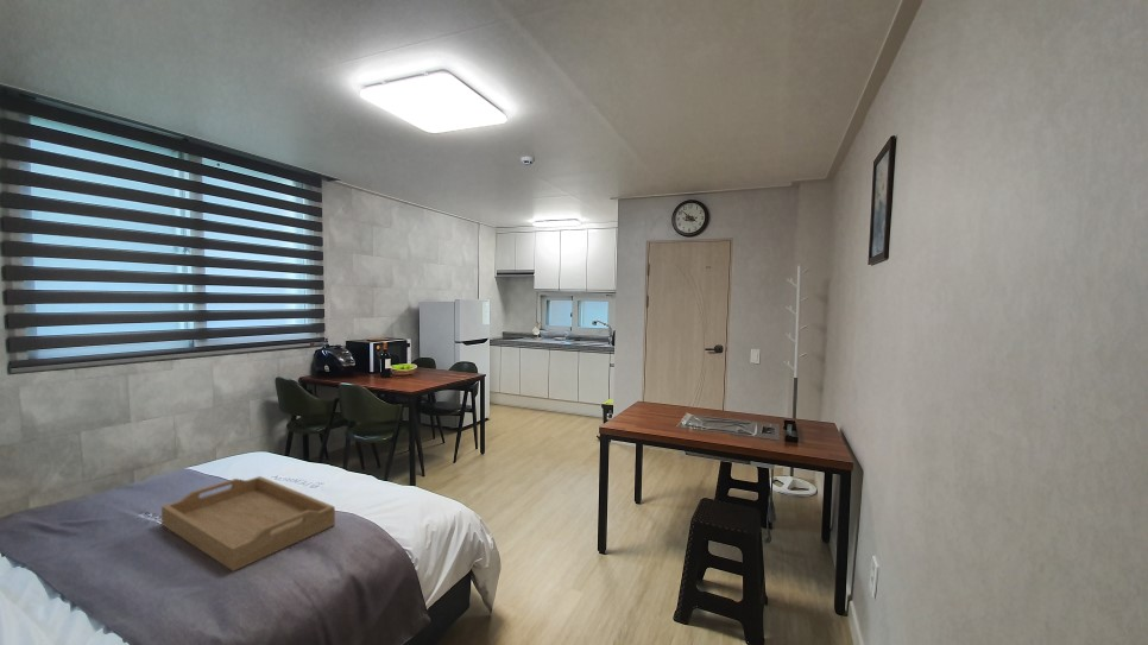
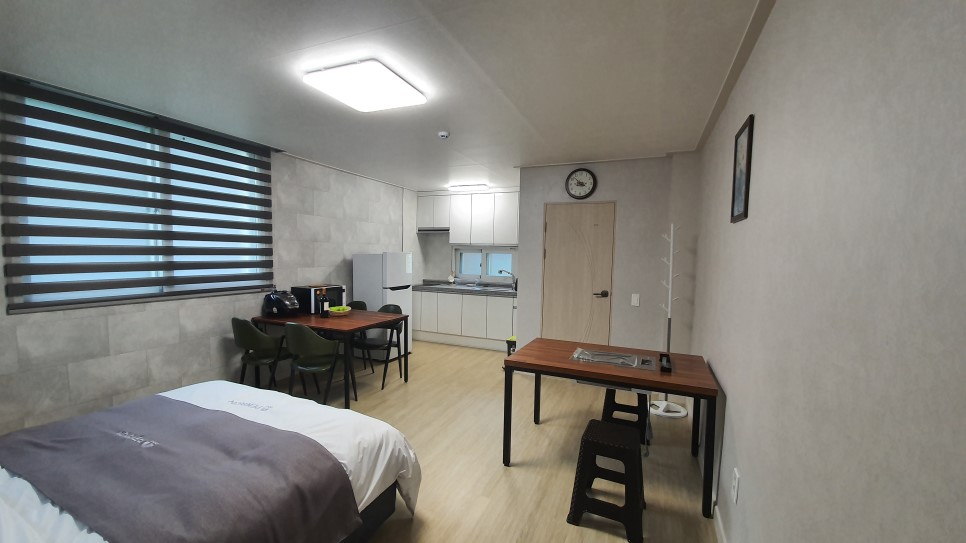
- serving tray (248, 512)
